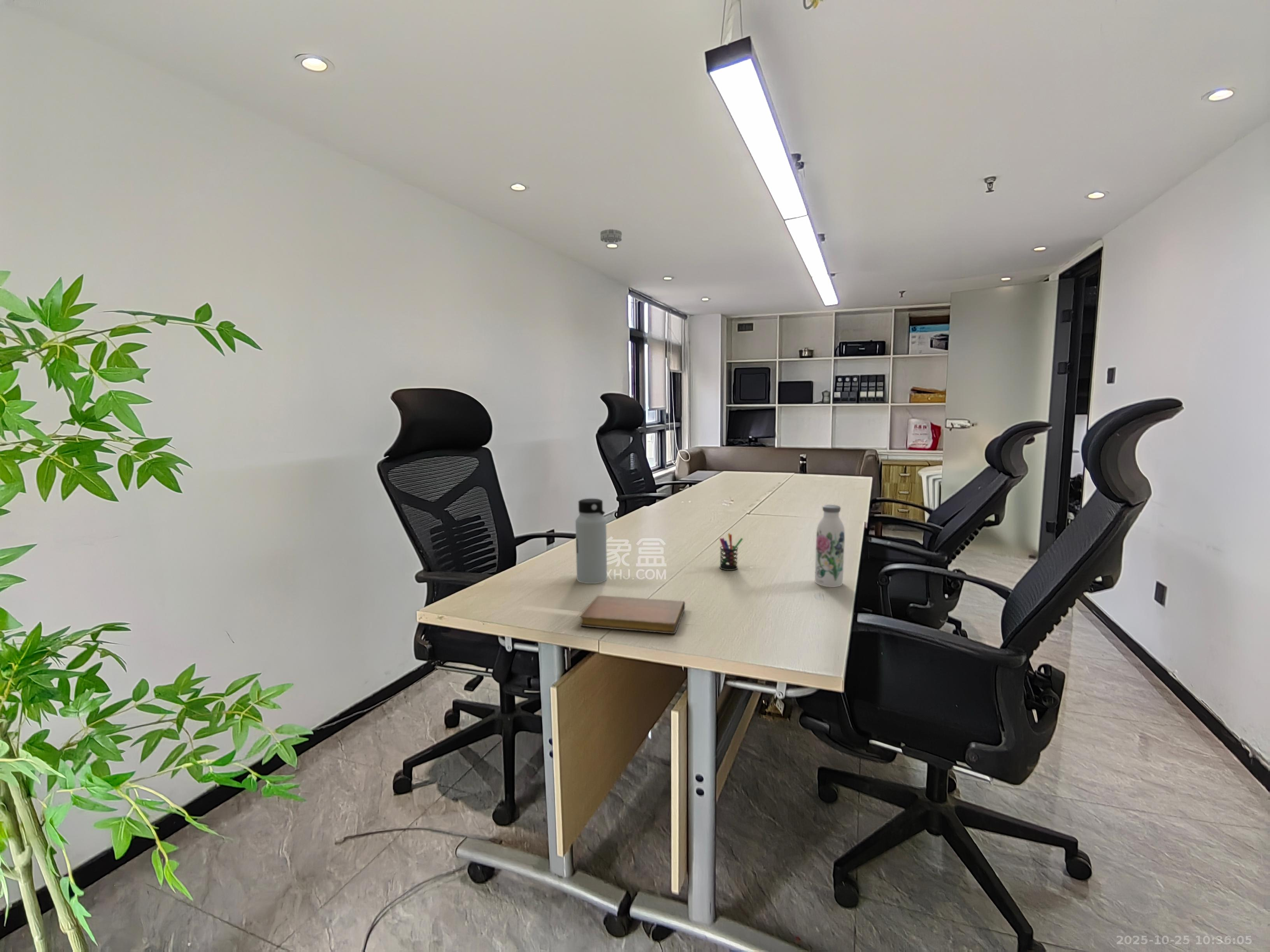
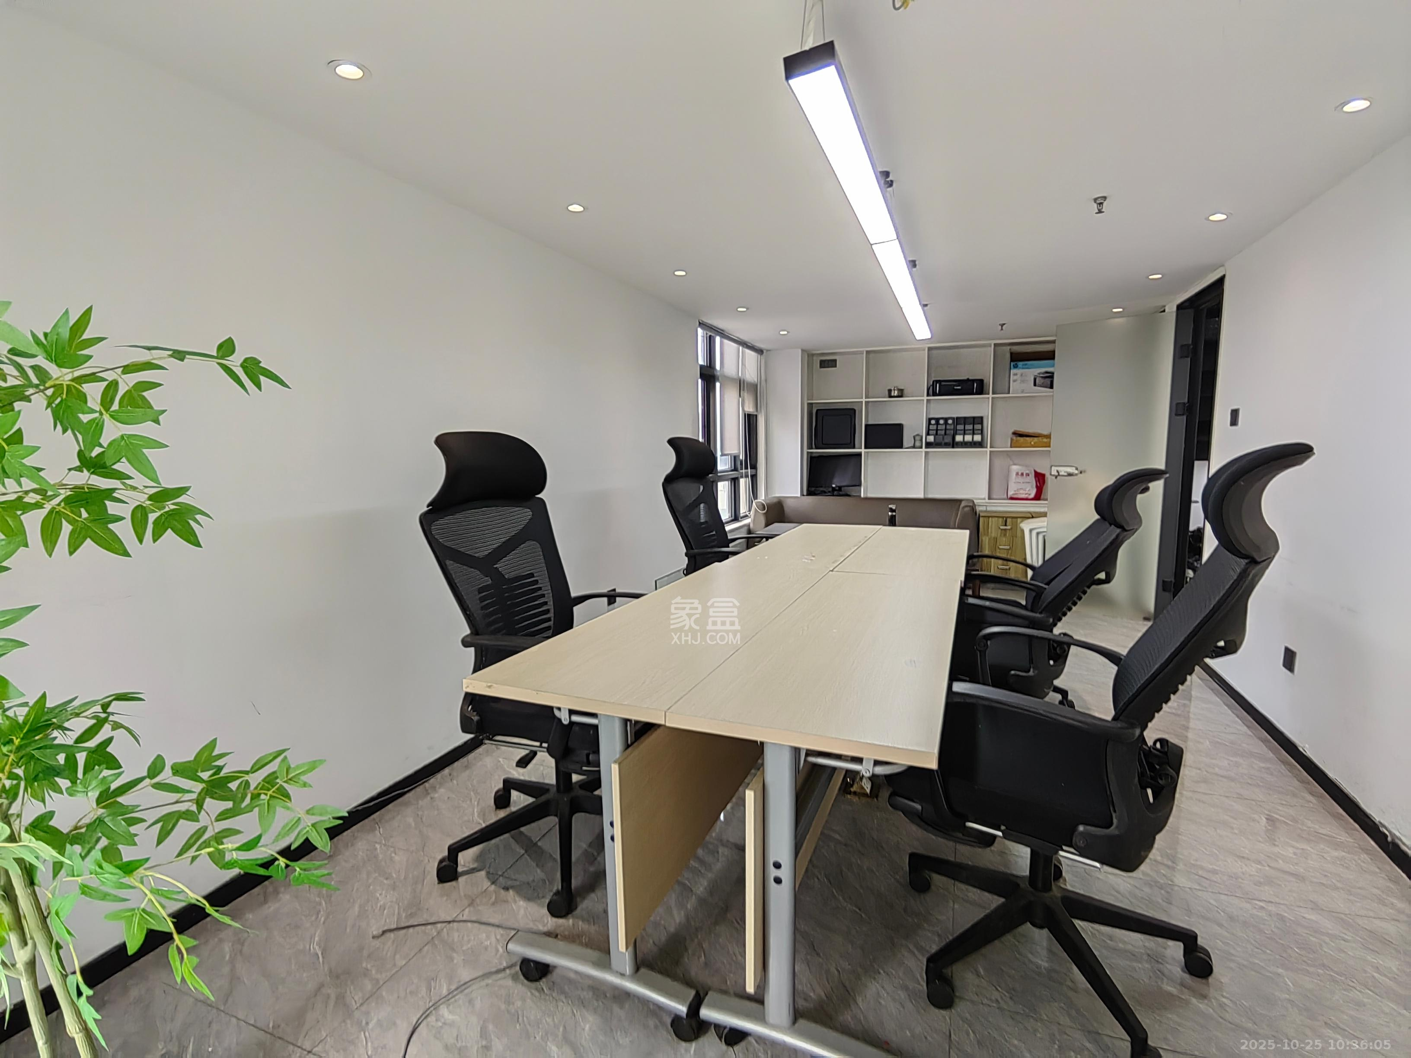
- water bottle (591, 540)
- pen holder (731, 550)
- notebook (634, 612)
- smoke detector (611, 236)
- water bottle (830, 545)
